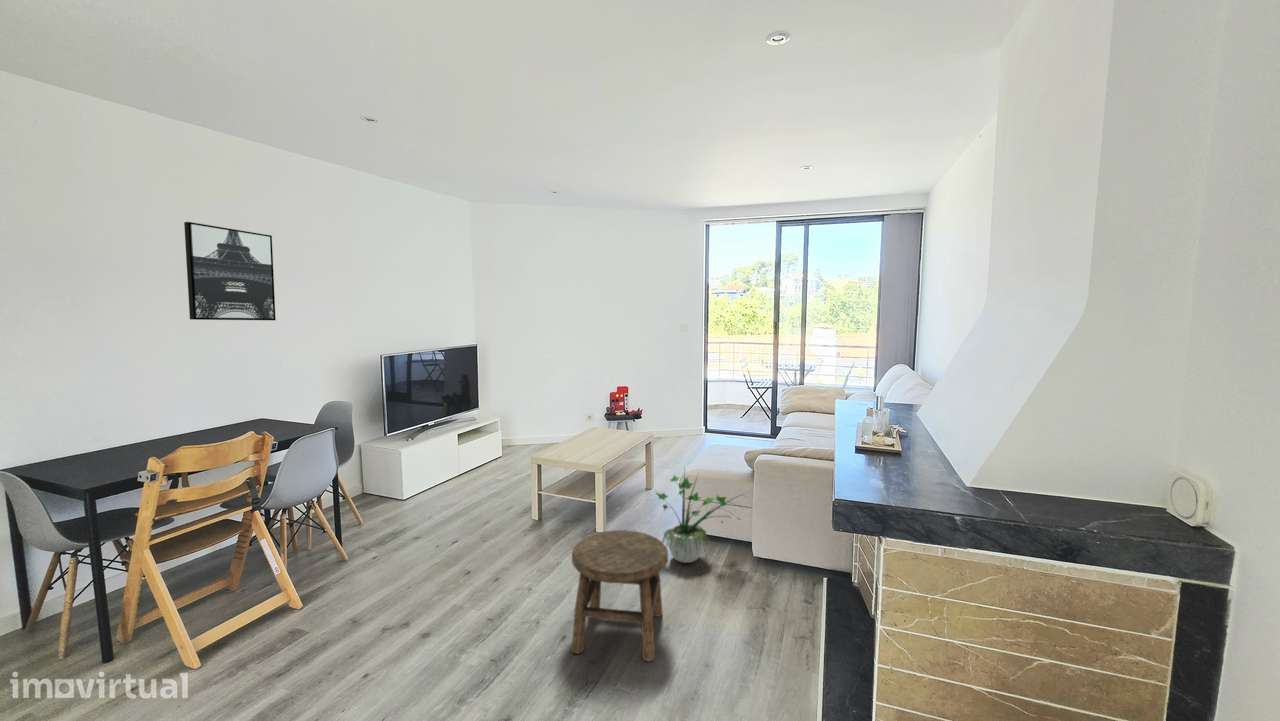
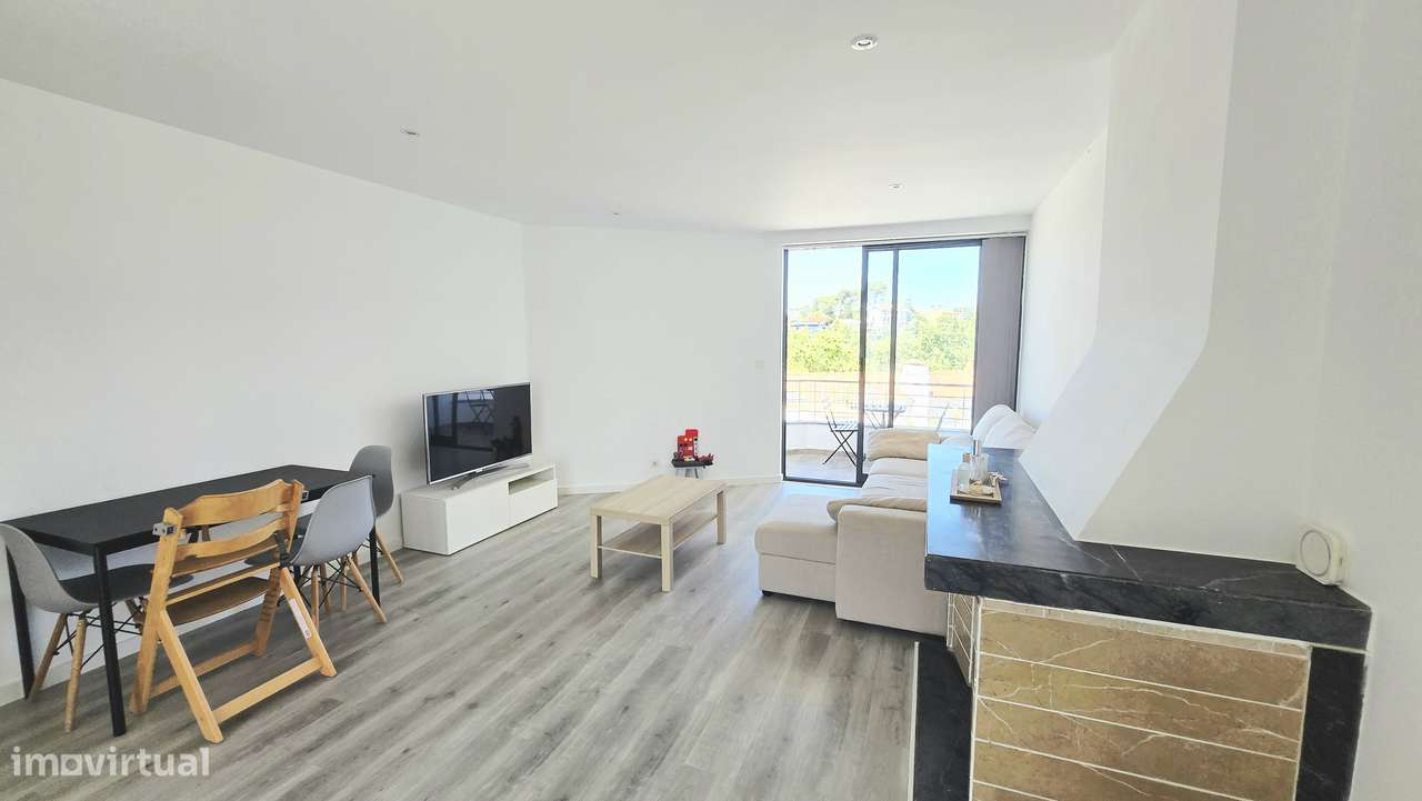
- stool (622, 583)
- potted plant (700, 511)
- wall art (233, 274)
